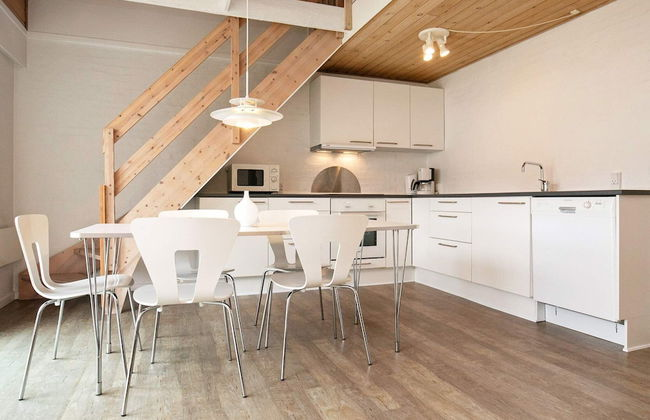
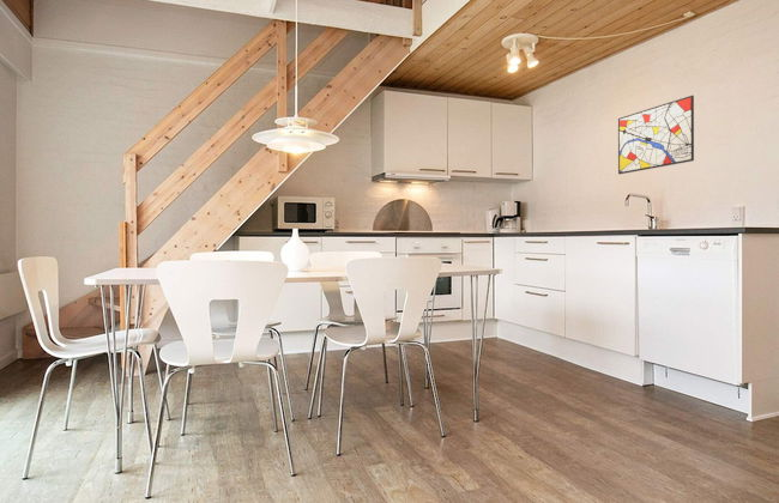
+ wall art (652, 138)
